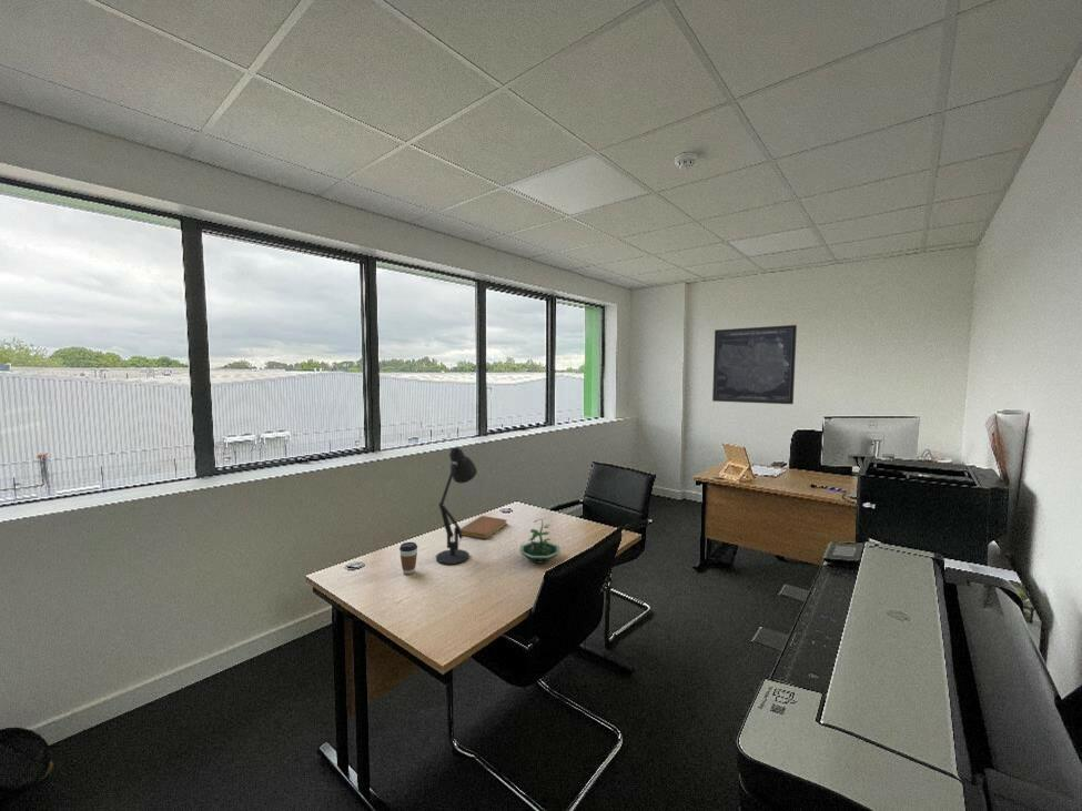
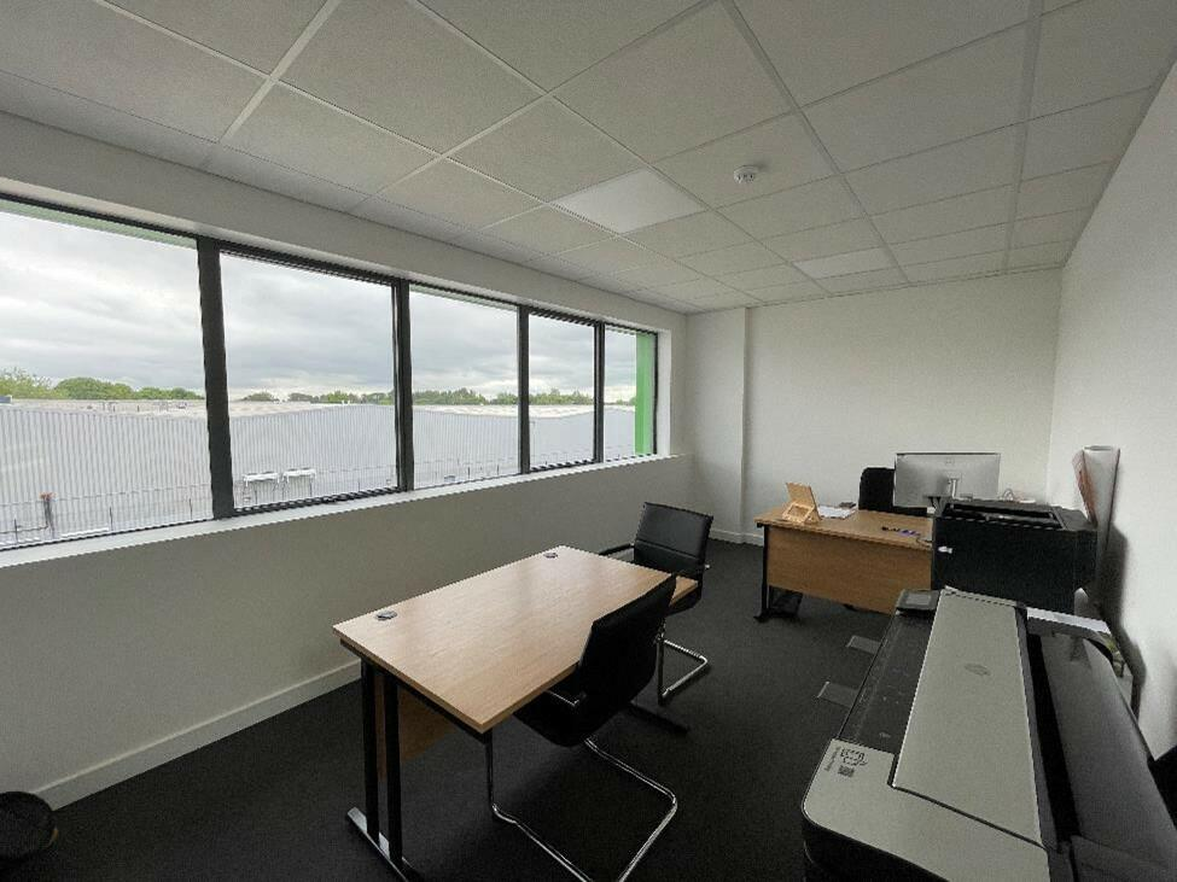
- desk lamp (445, 496)
- coffee cup (408, 557)
- notebook (483, 526)
- wall art (751, 365)
- terrarium (542, 526)
